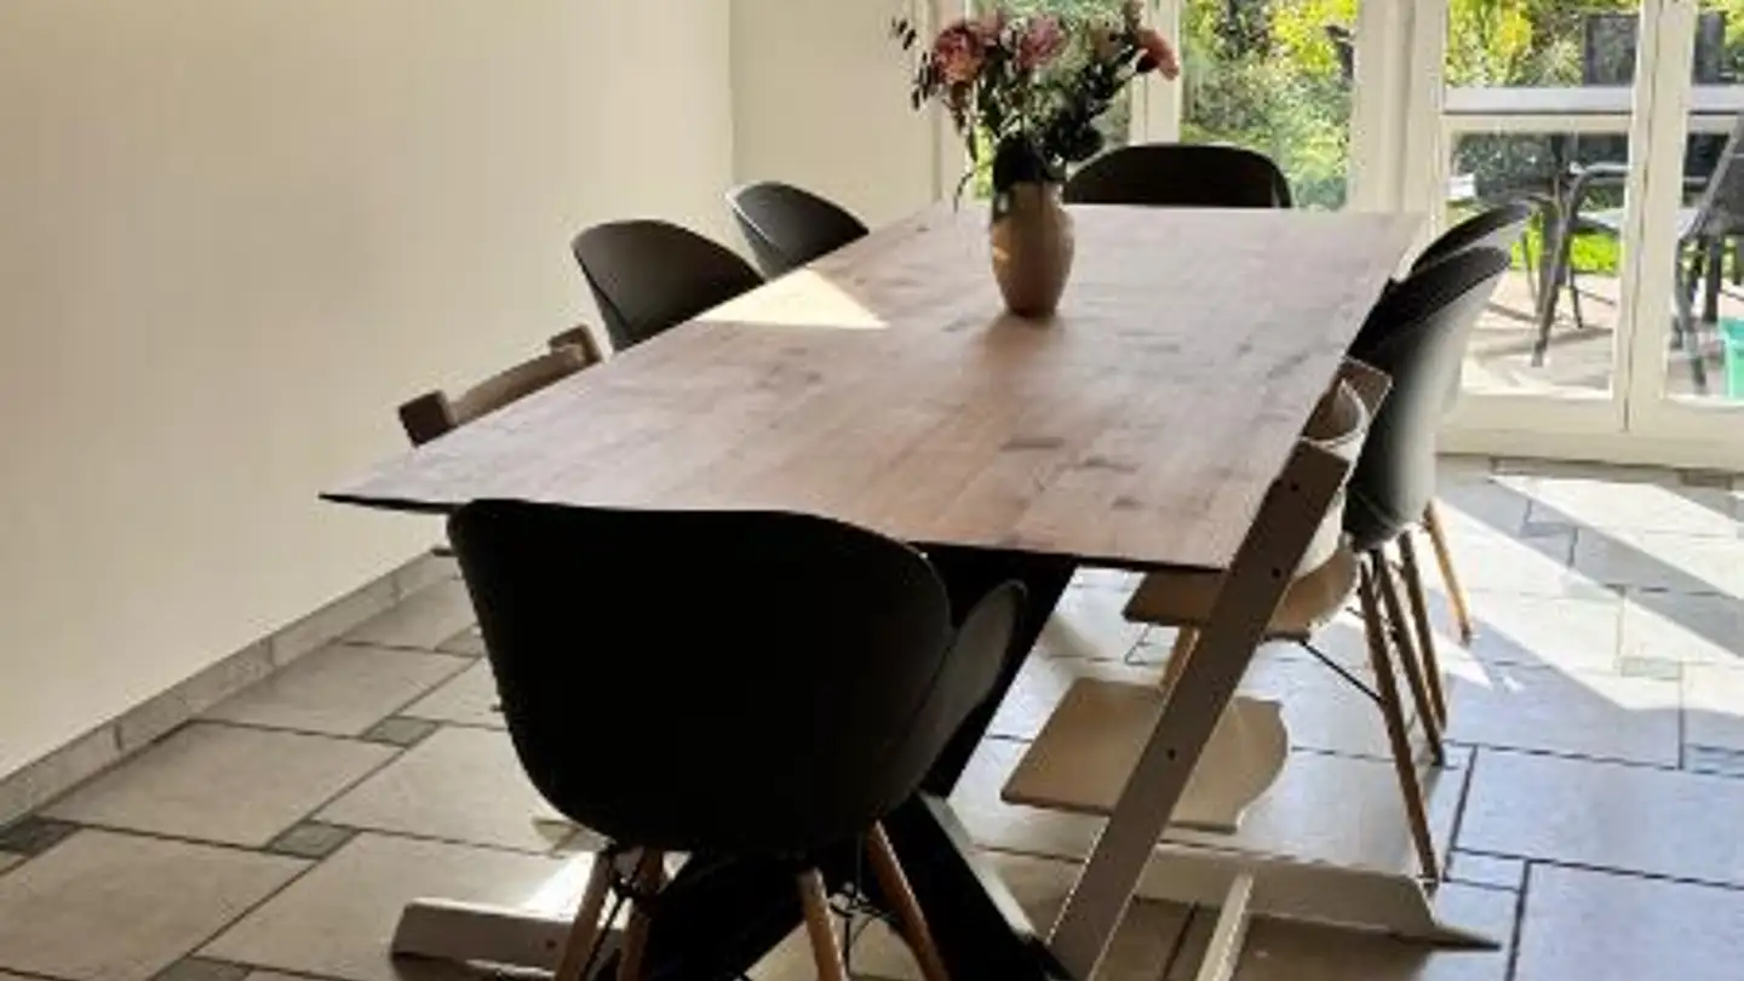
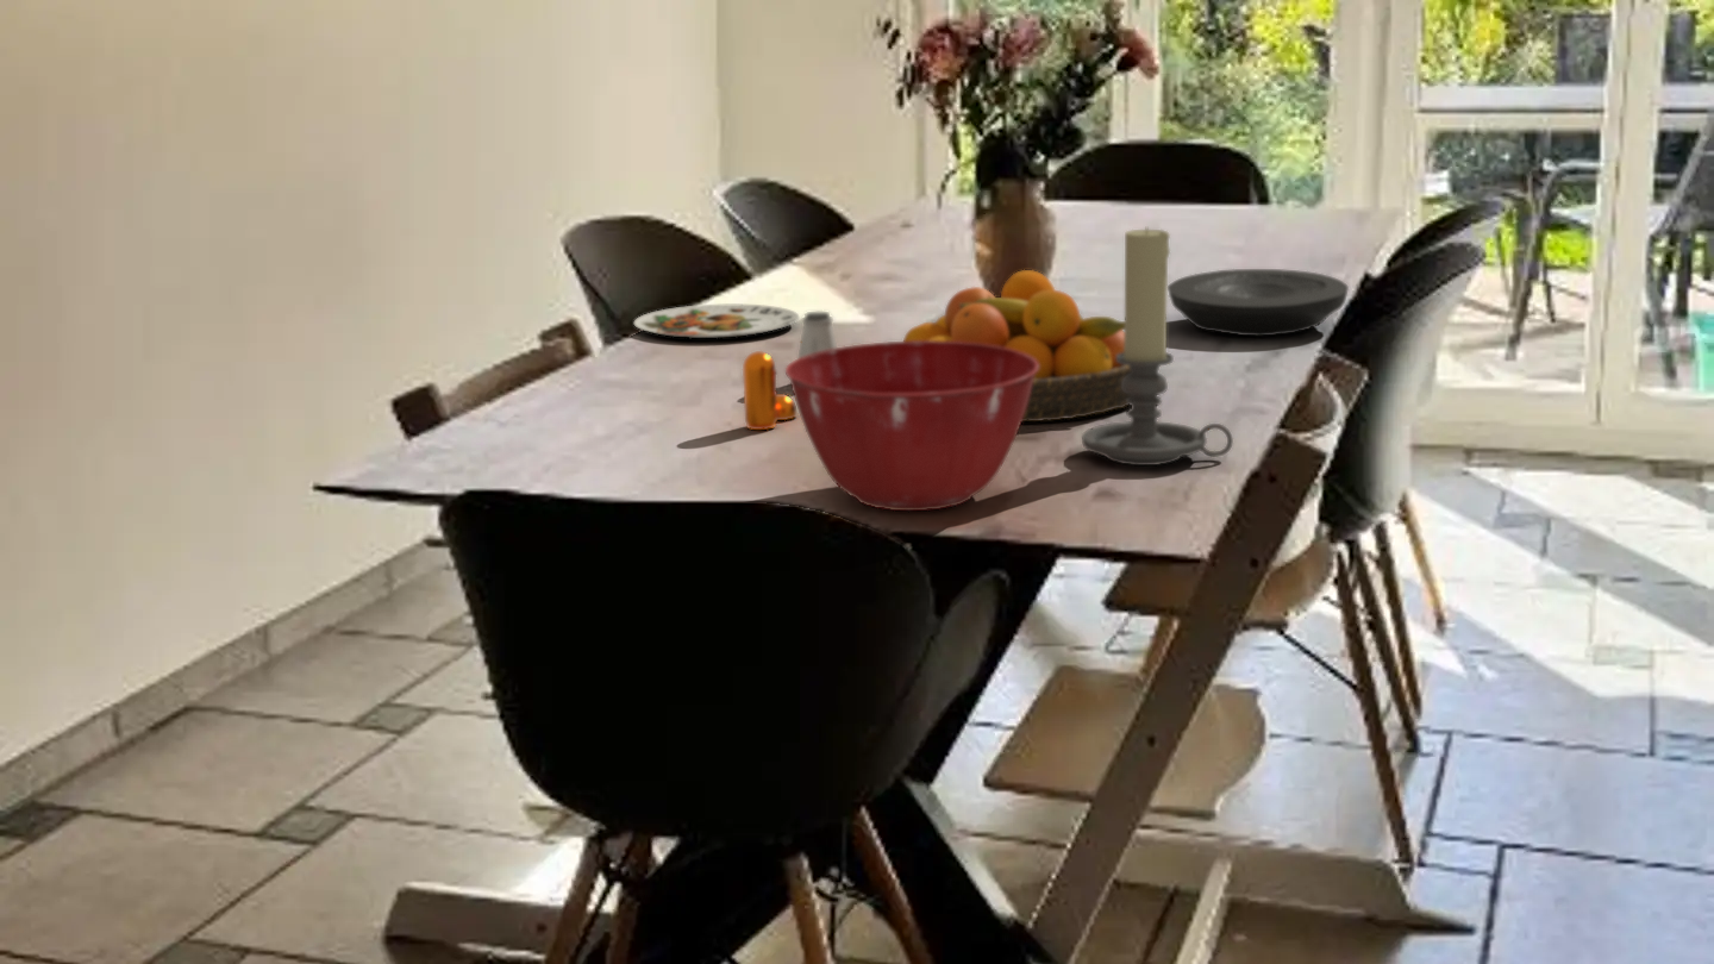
+ candle holder (1157, 343)
+ plate (717, 321)
+ fruit bowl (1016, 338)
+ pepper shaker (770, 384)
+ mixing bowl (912, 430)
+ plate (1256, 303)
+ saltshaker (818, 348)
